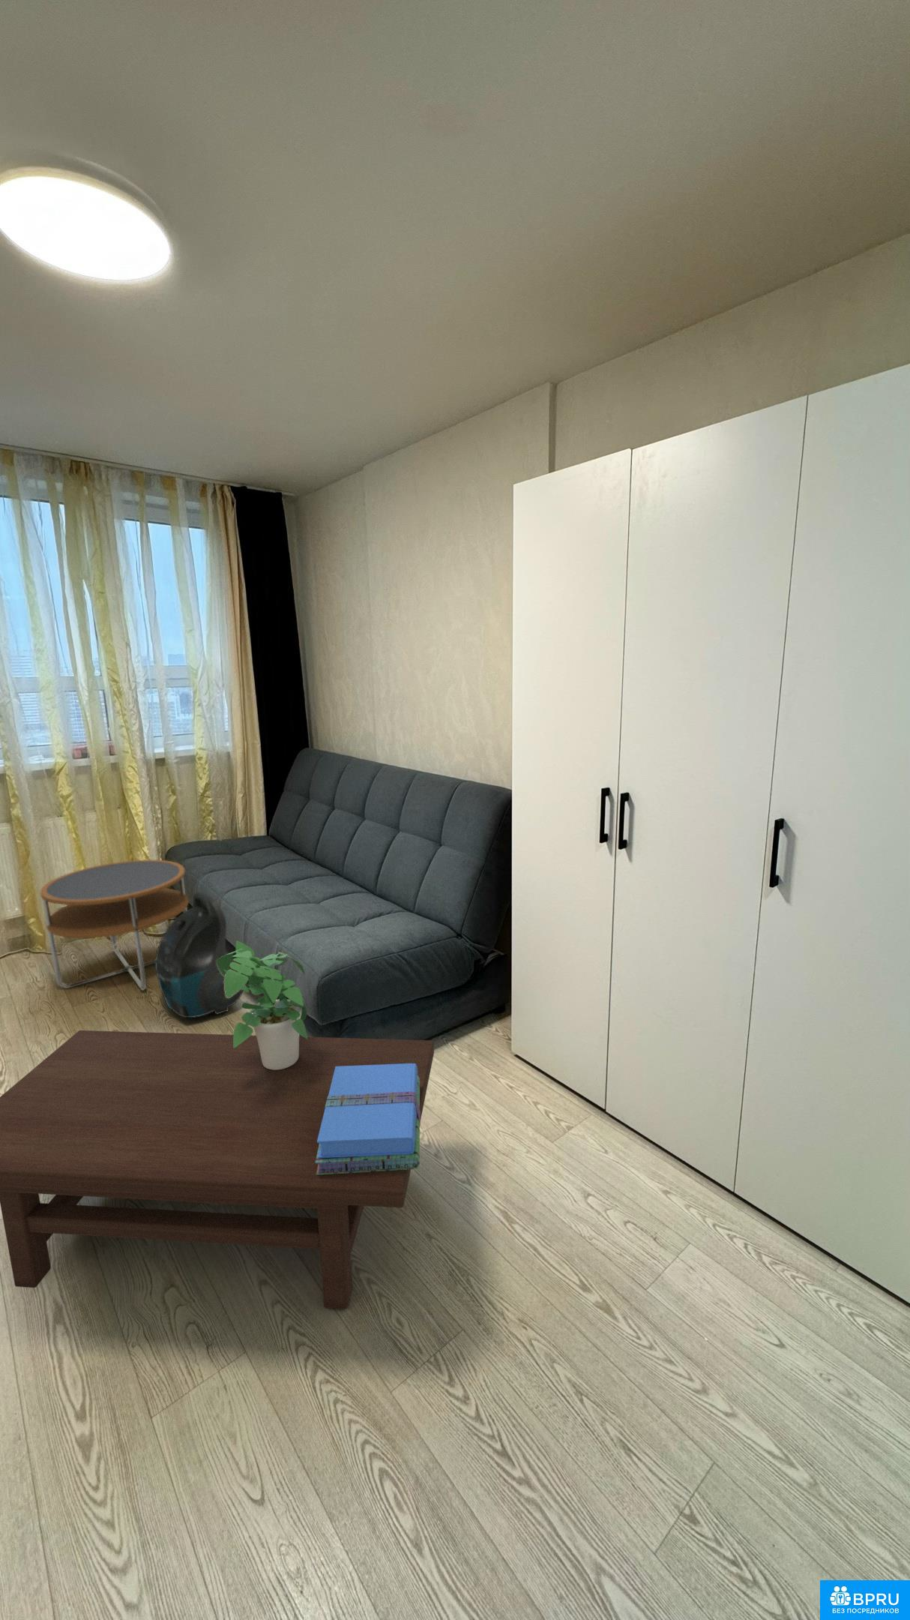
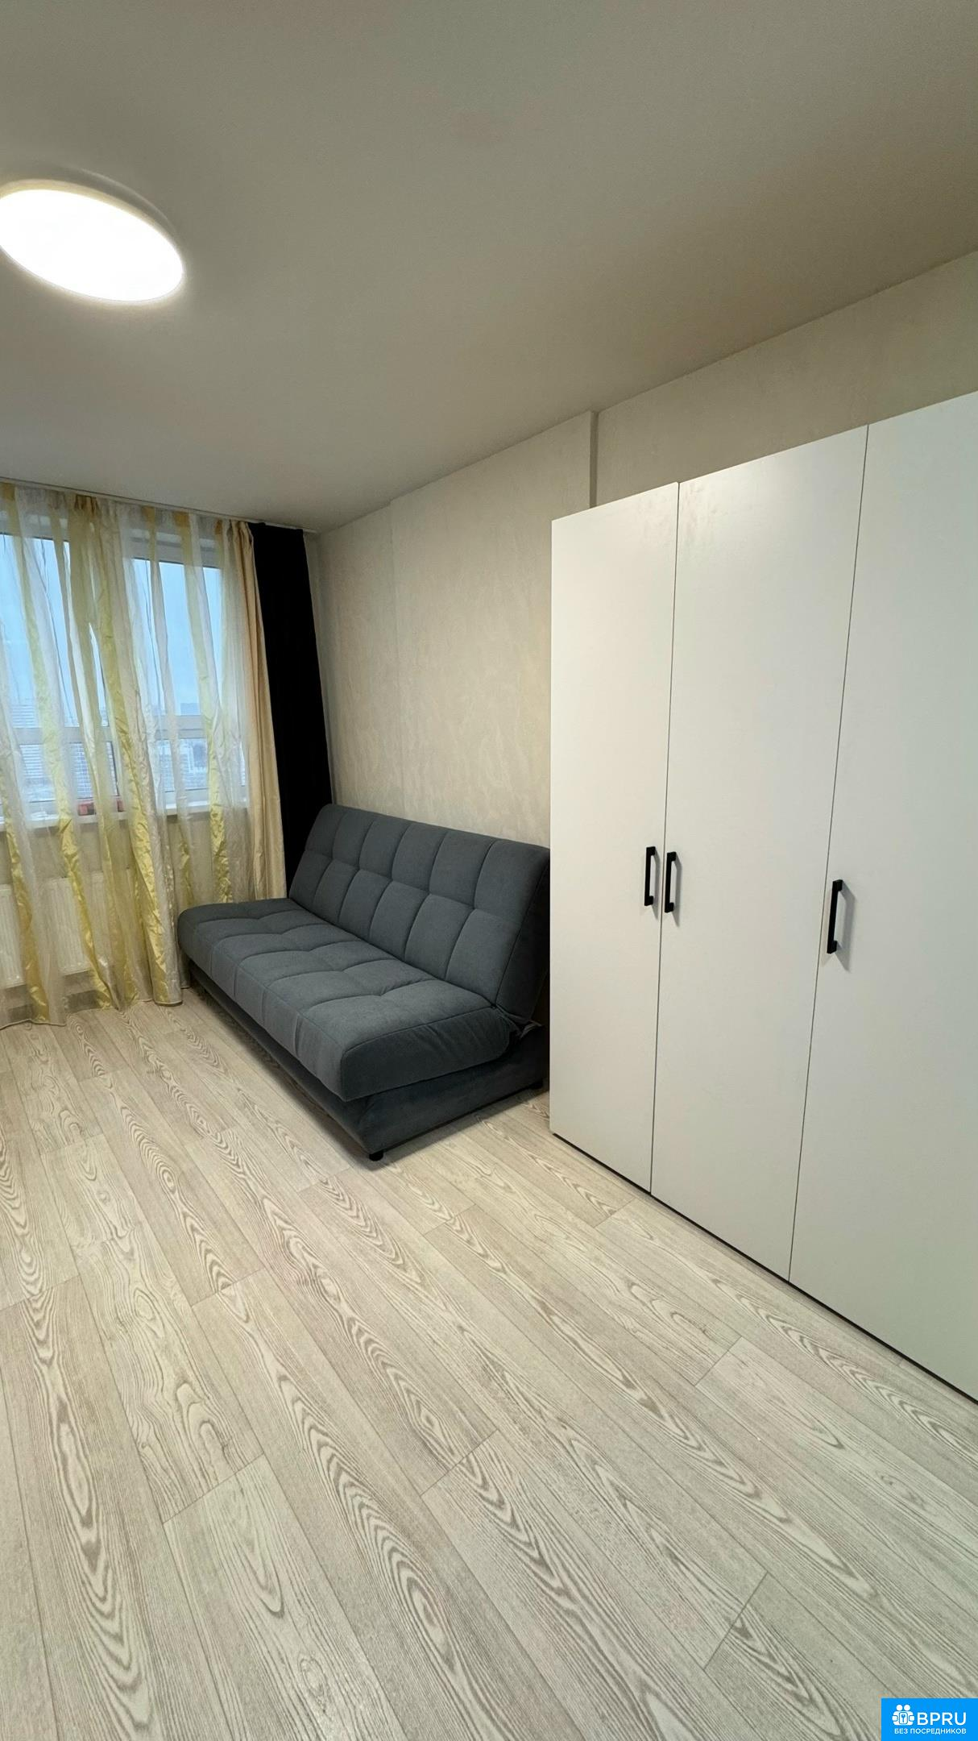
- coffee table (217, 1154)
- books (372, 1112)
- vacuum cleaner (195, 951)
- potted plant (266, 1007)
- side table (122, 925)
